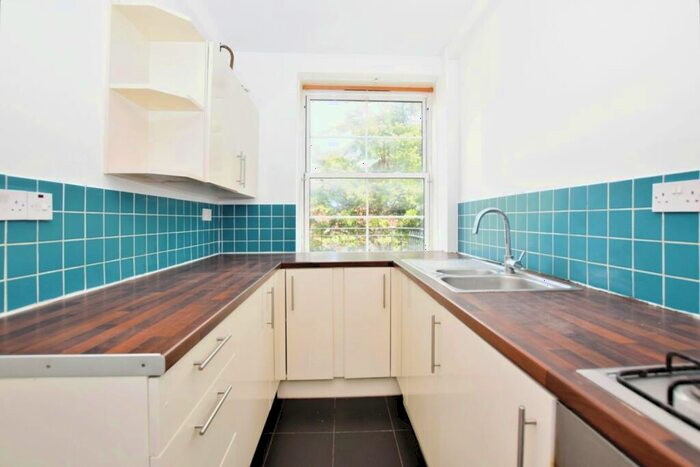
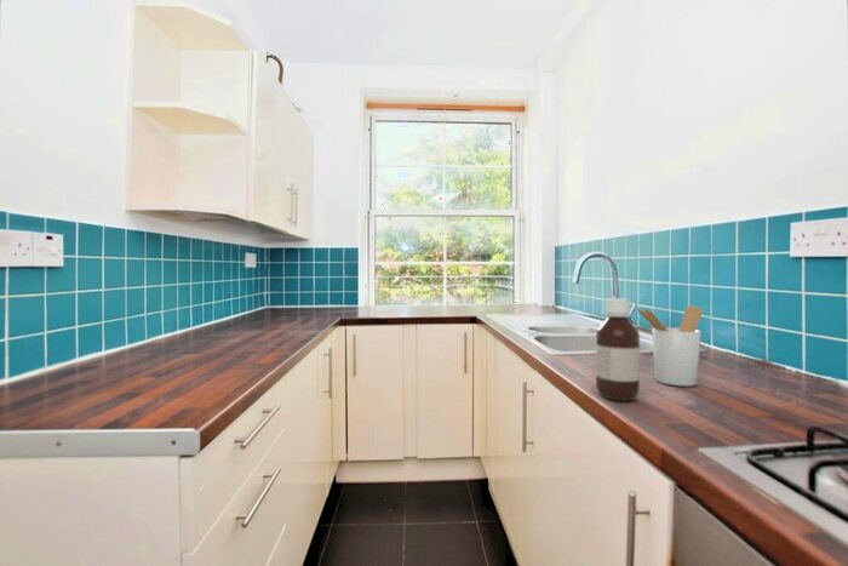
+ bottle (617, 347)
+ utensil holder (665, 343)
